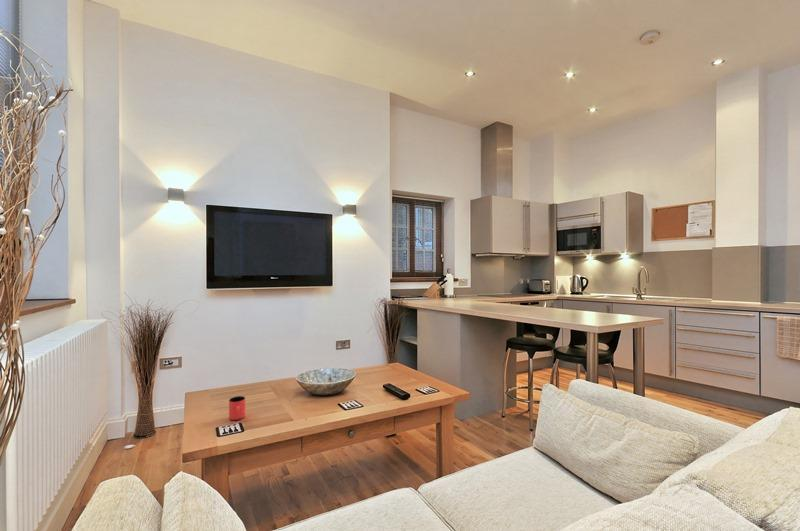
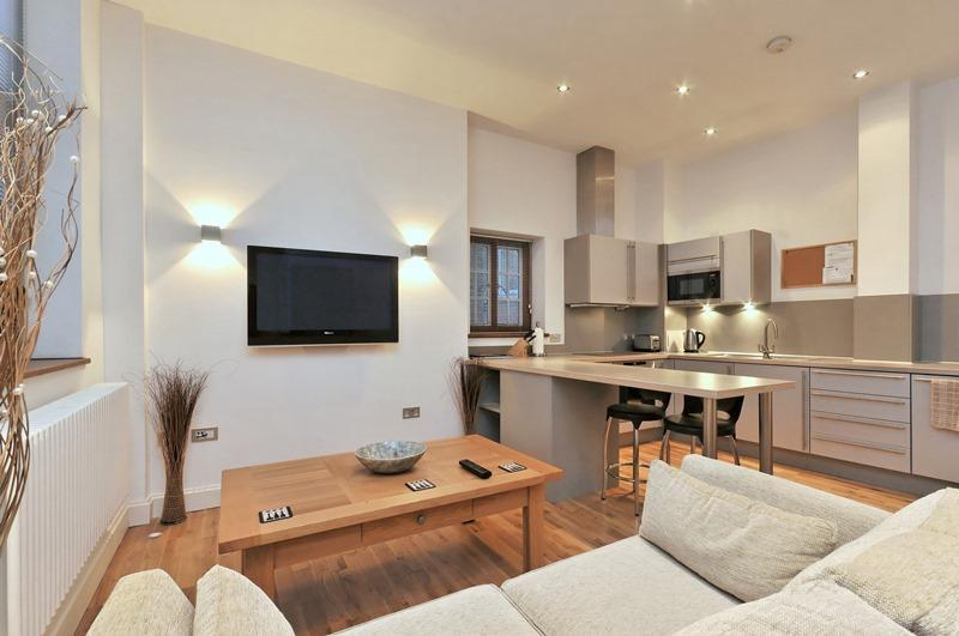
- cup (237, 409)
